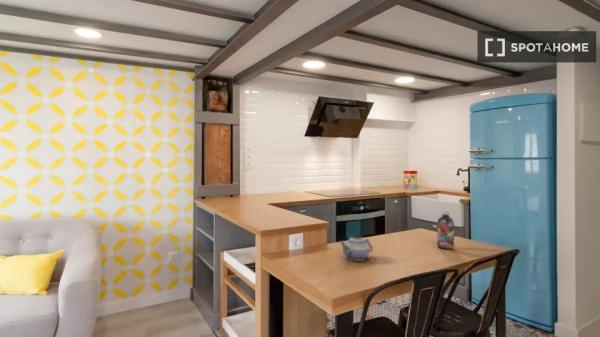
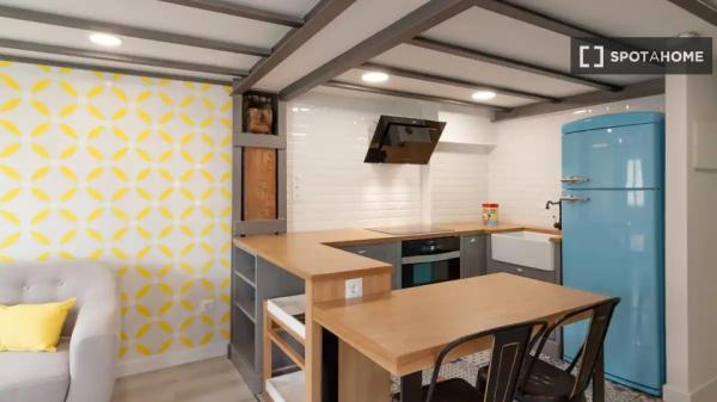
- teapot (356, 246)
- bottle (445, 229)
